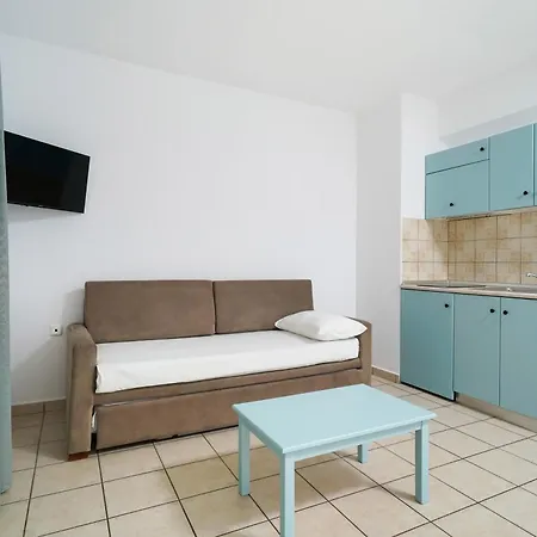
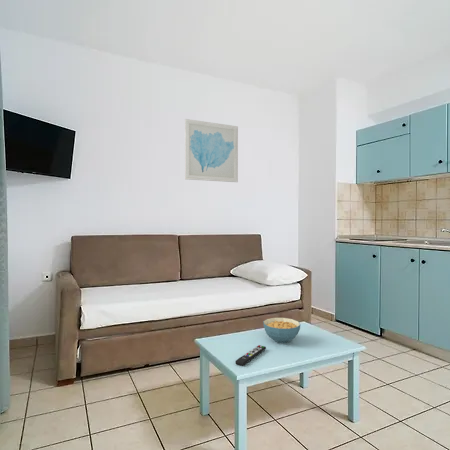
+ cereal bowl (281, 331)
+ wall art (212, 151)
+ remote control (251, 354)
